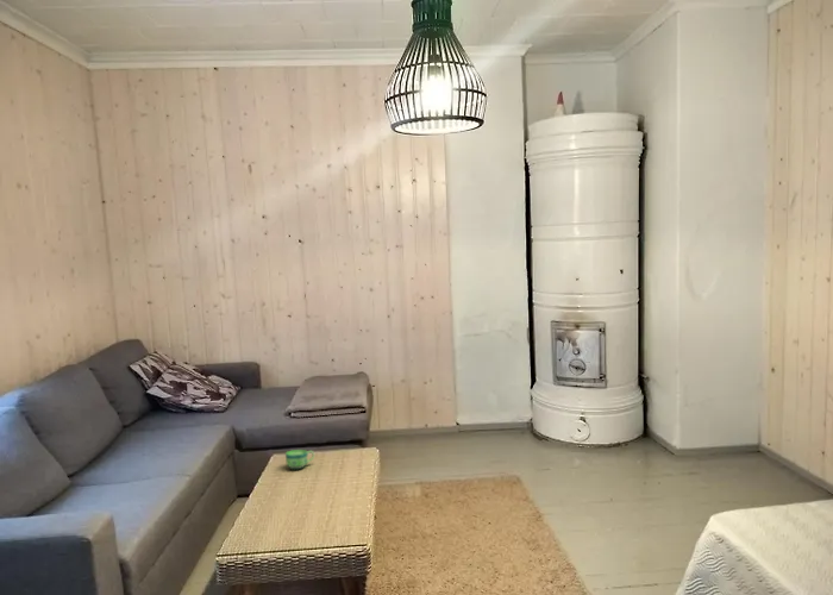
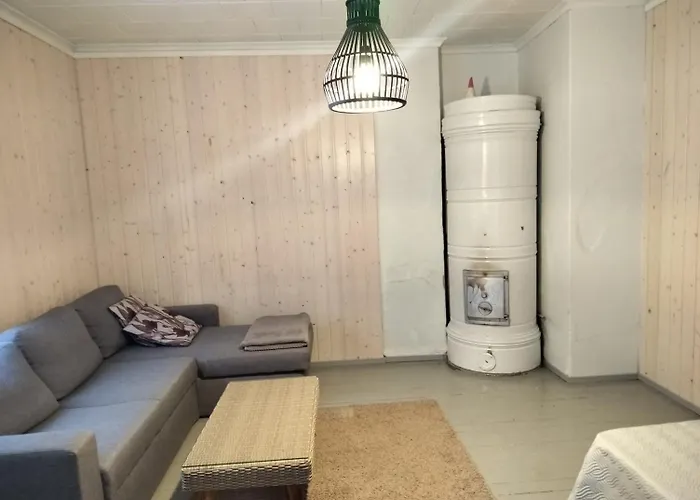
- cup (300, 458)
